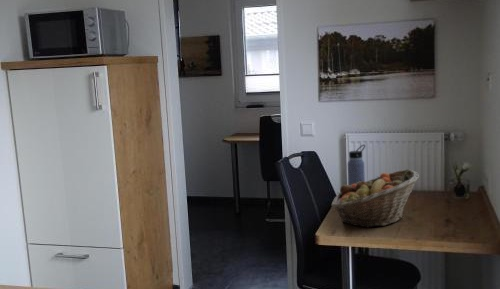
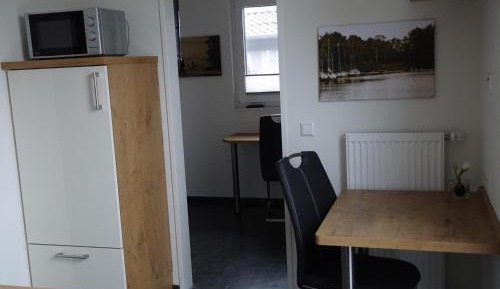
- fruit basket (375, 195)
- water bottle (356, 169)
